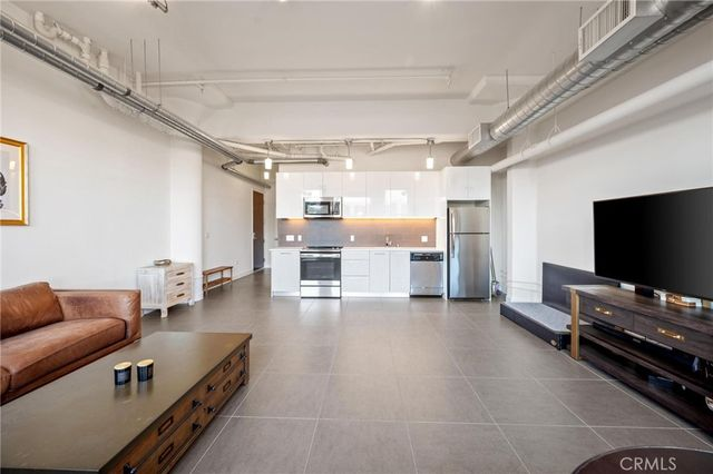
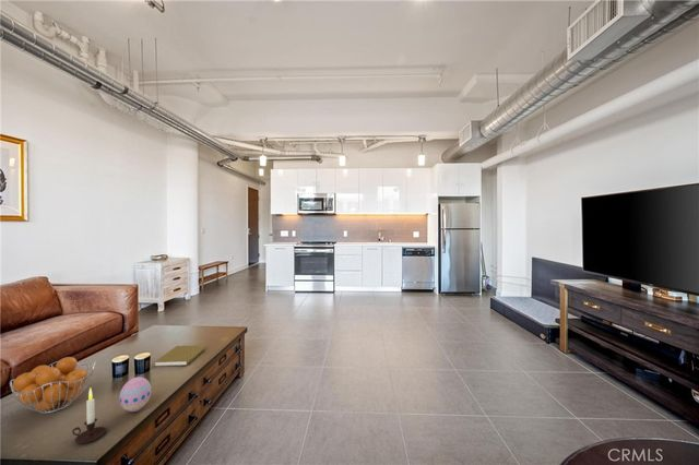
+ fruit basket (56, 383)
+ candle (87, 412)
+ decorative egg (135, 394)
+ book (181, 355)
